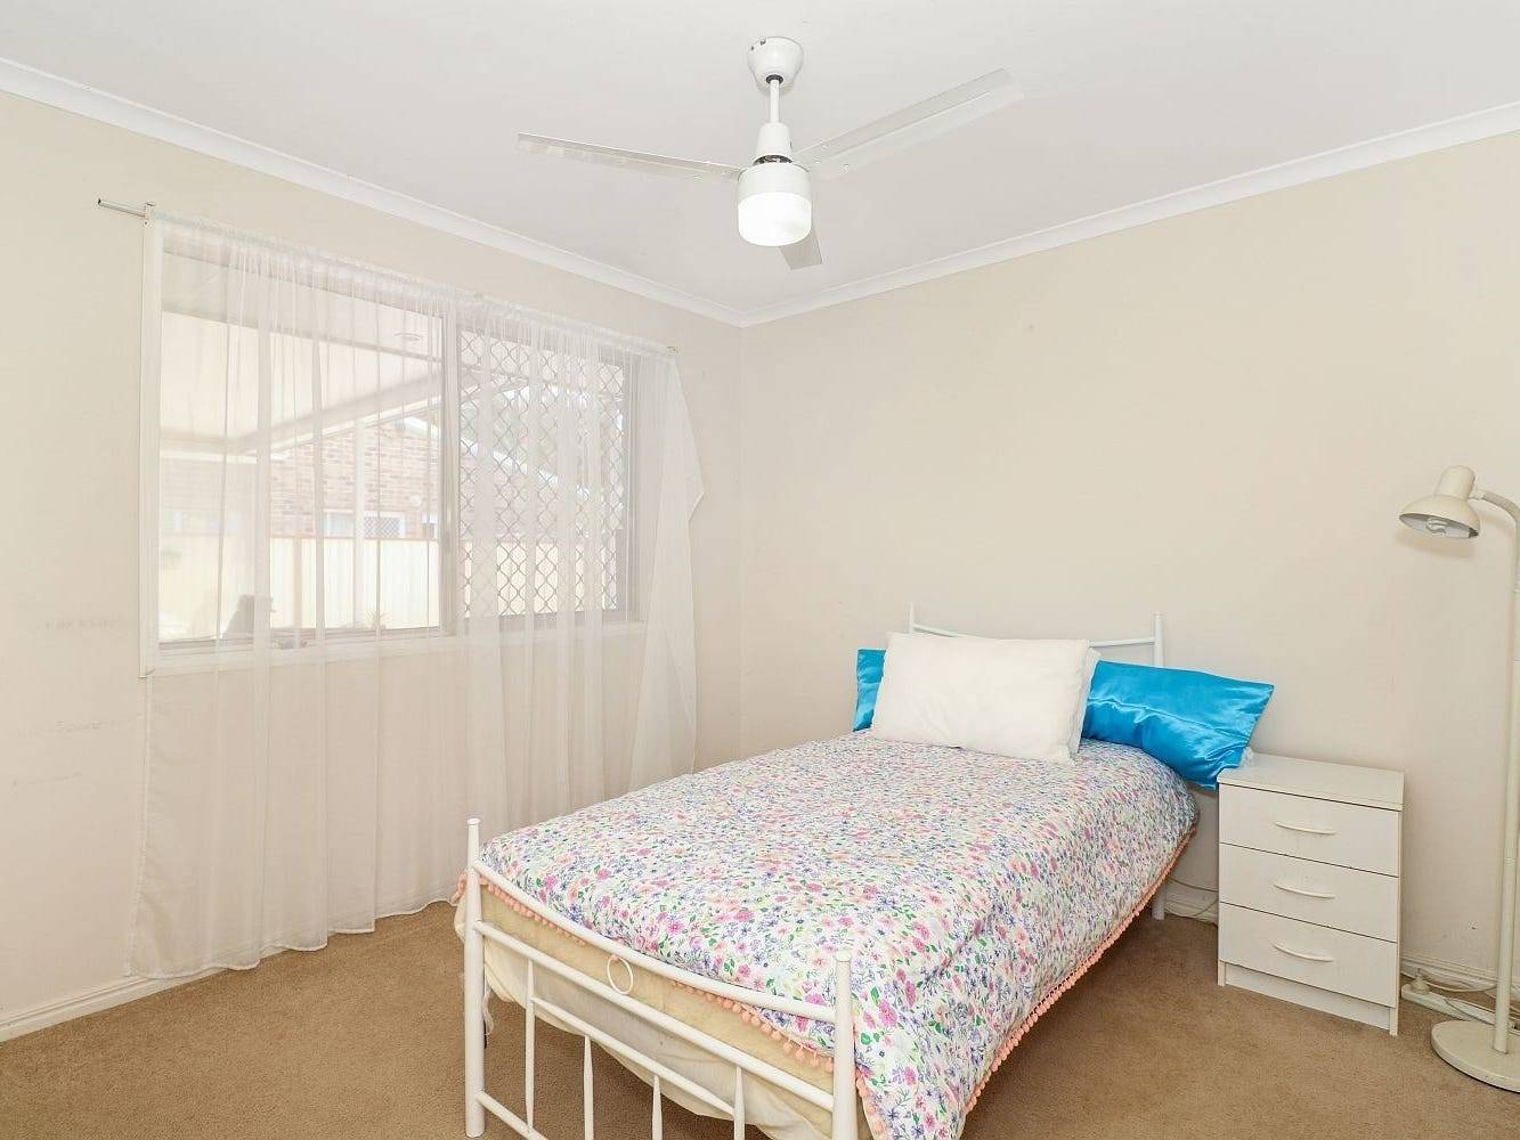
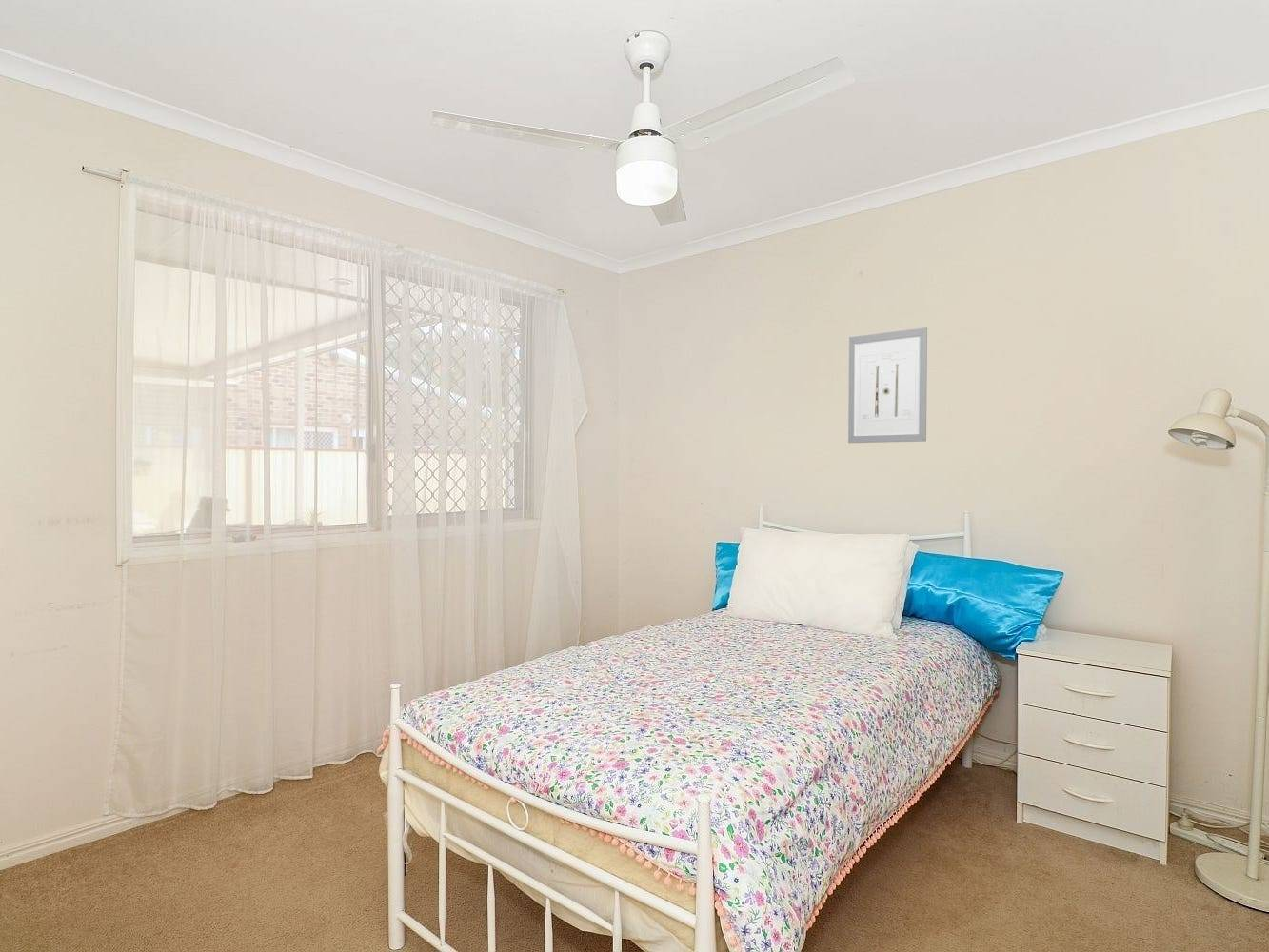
+ wall art (886, 387)
